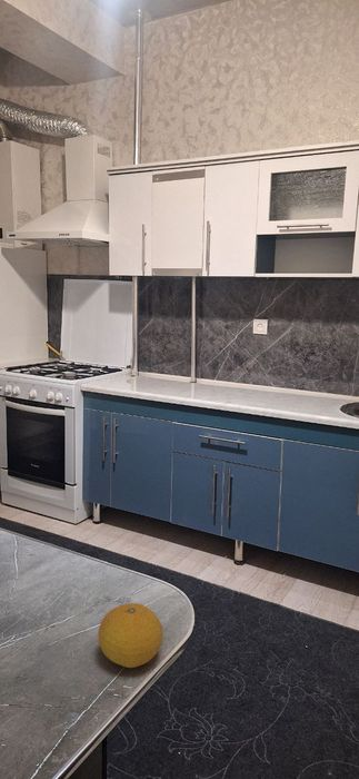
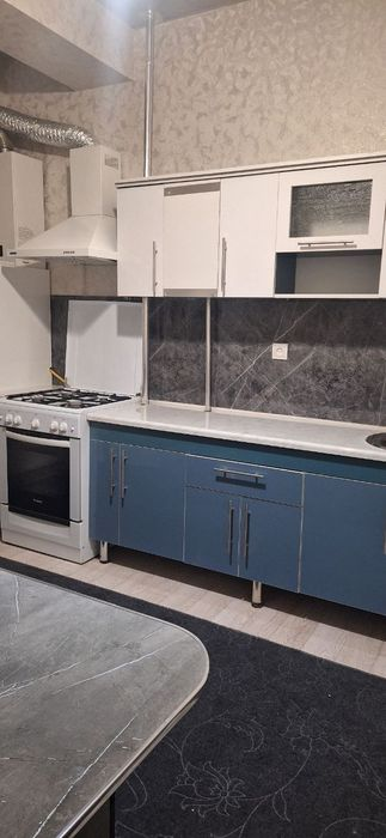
- fruit (130, 632)
